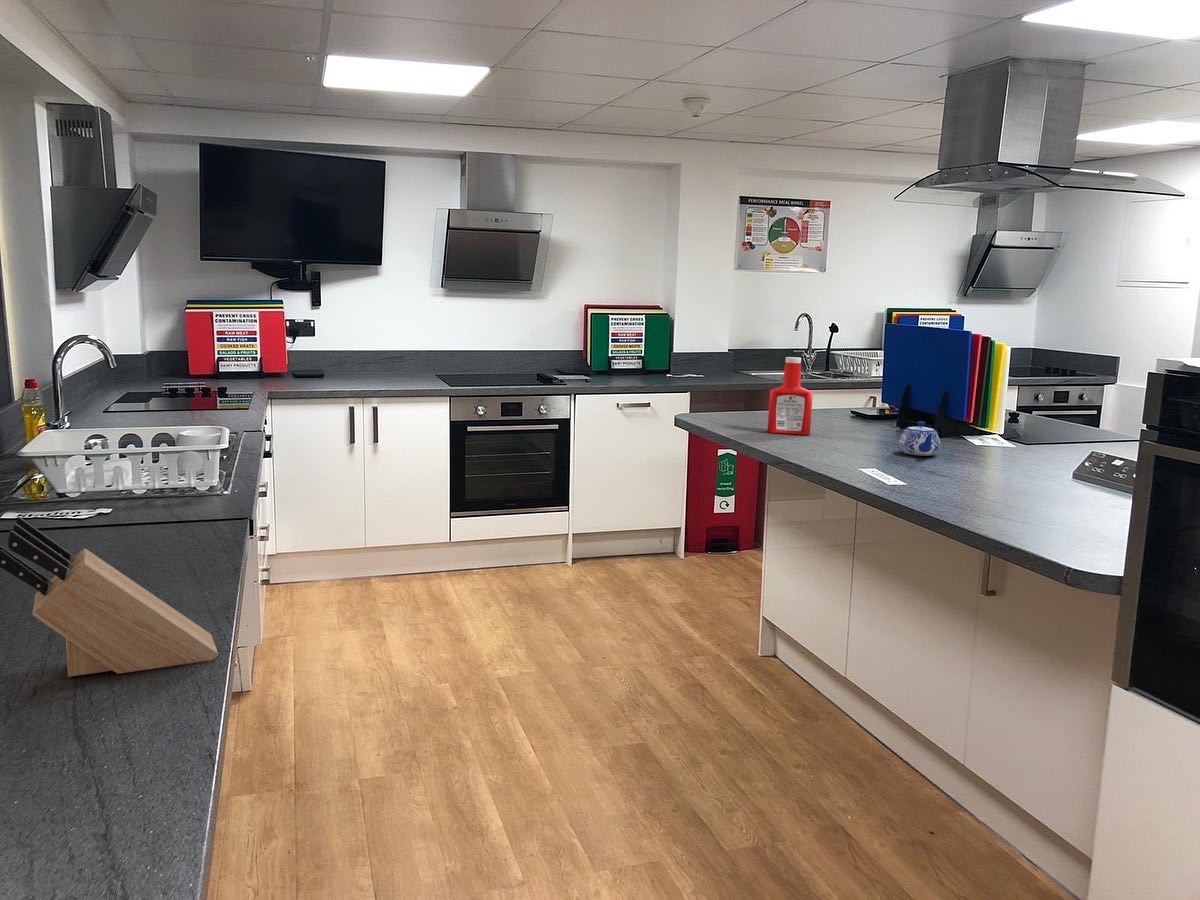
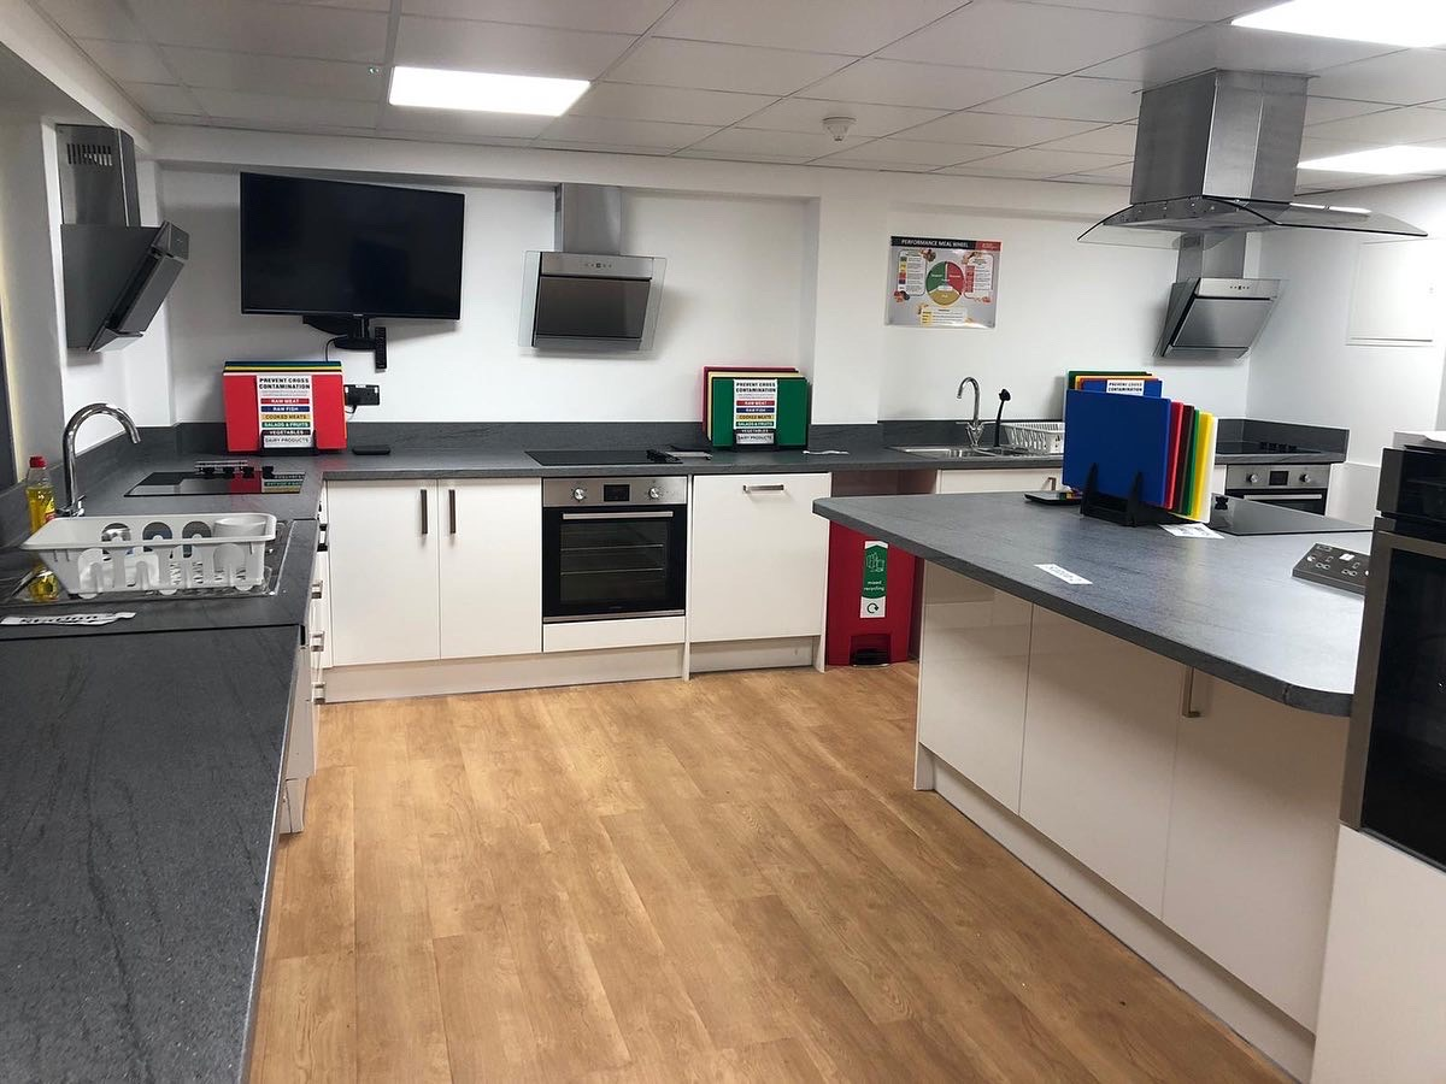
- teapot (920, 438)
- soap bottle (790, 395)
- knife block (110, 590)
